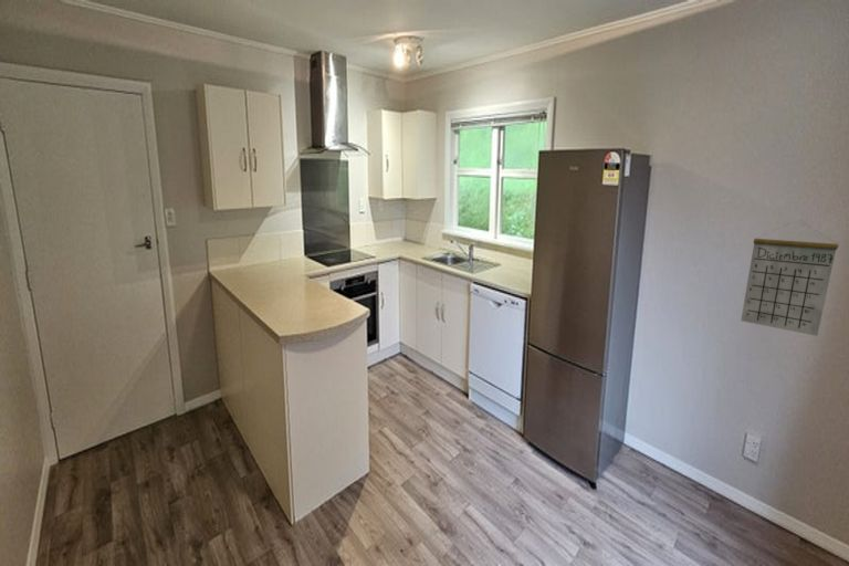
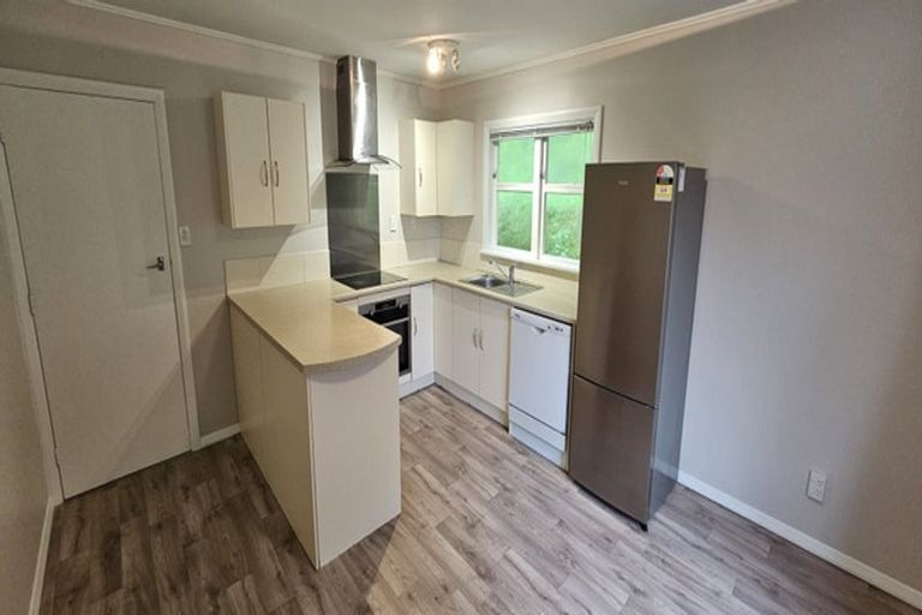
- calendar (787, 274)
